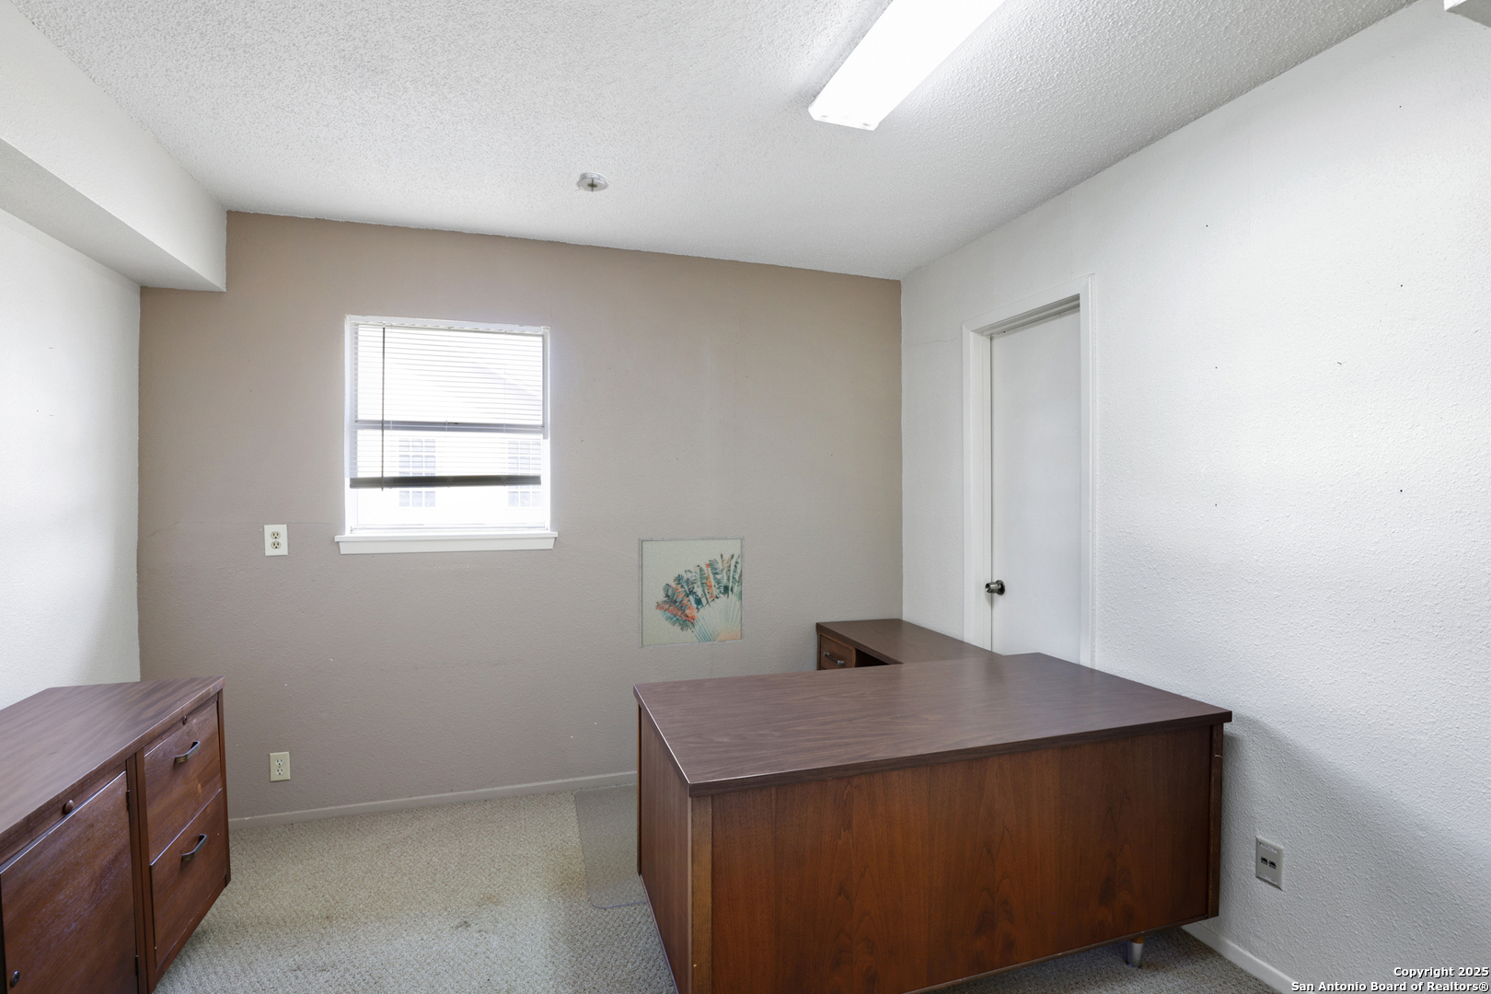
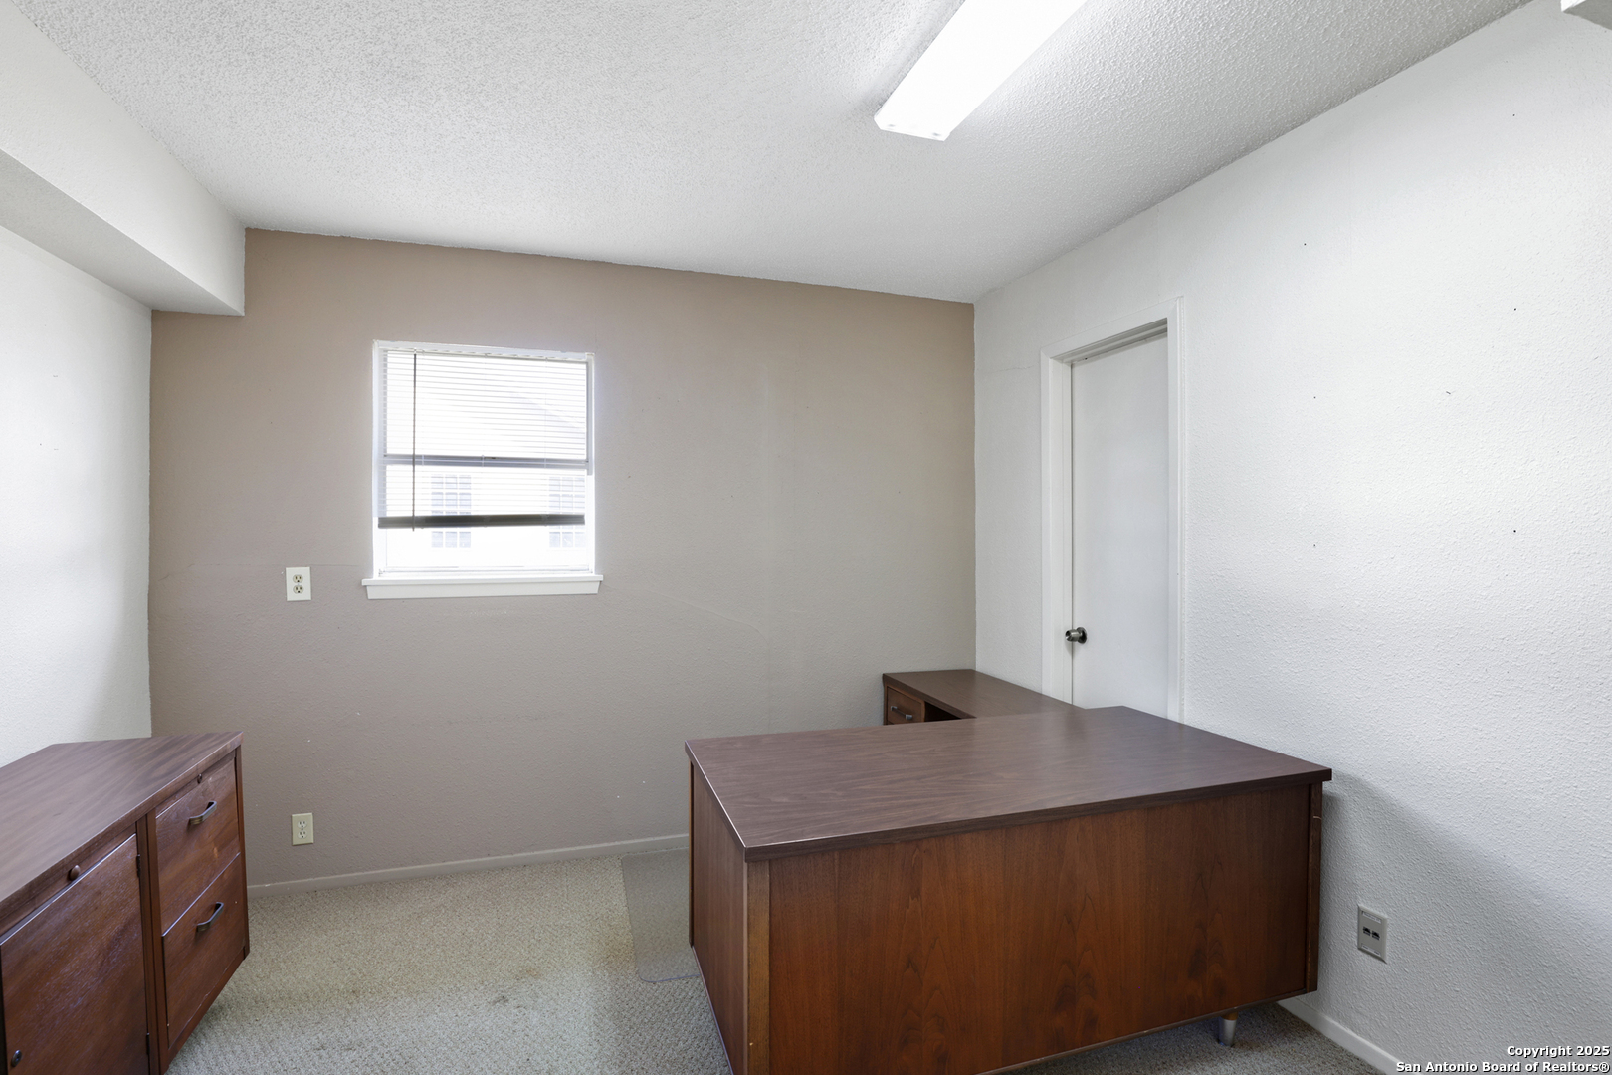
- wall art (692, 590)
- smoke detector (591, 181)
